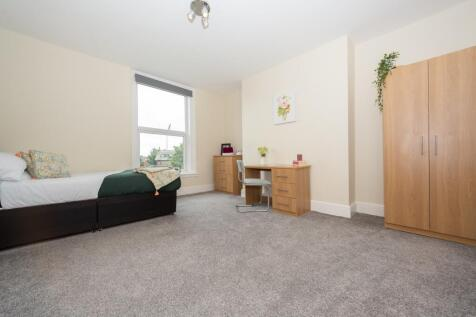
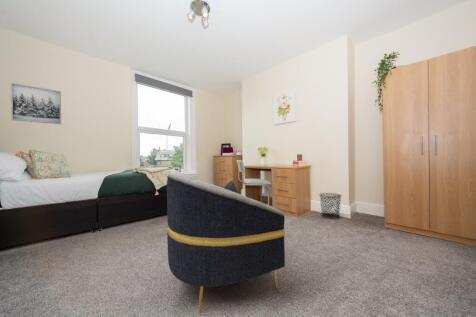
+ wall art (37, 104)
+ waste bin (330, 205)
+ armchair (217, 224)
